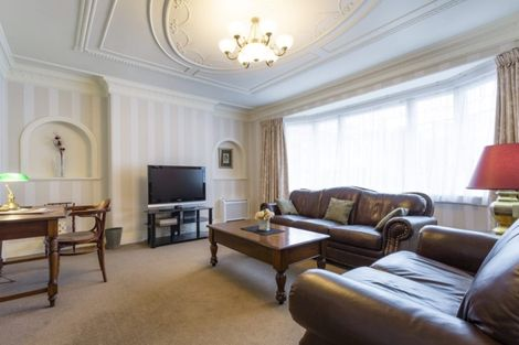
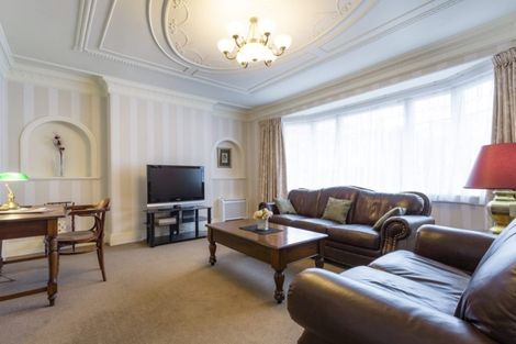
- waste basket (113, 238)
